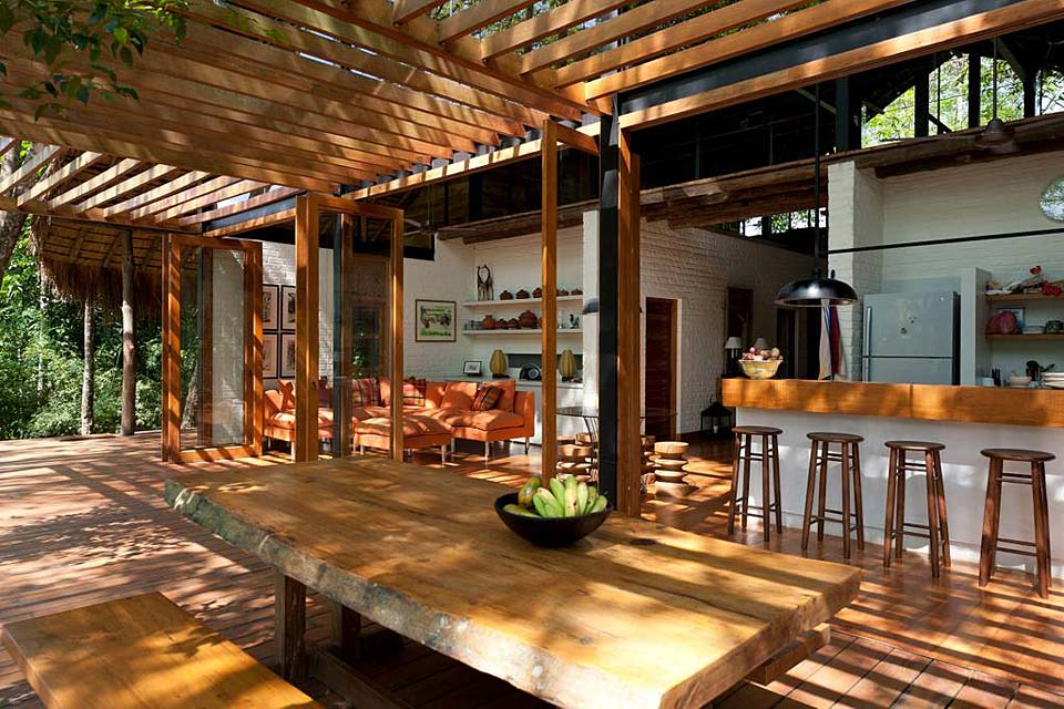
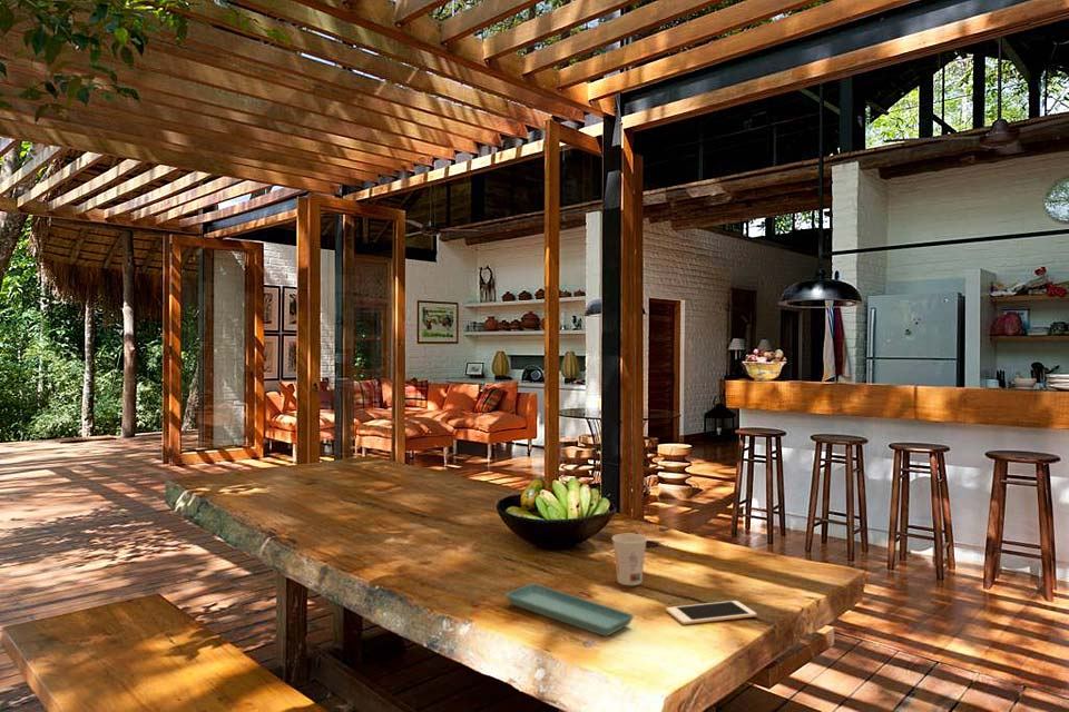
+ saucer (567, 609)
+ cup (629, 560)
+ cell phone (710, 612)
